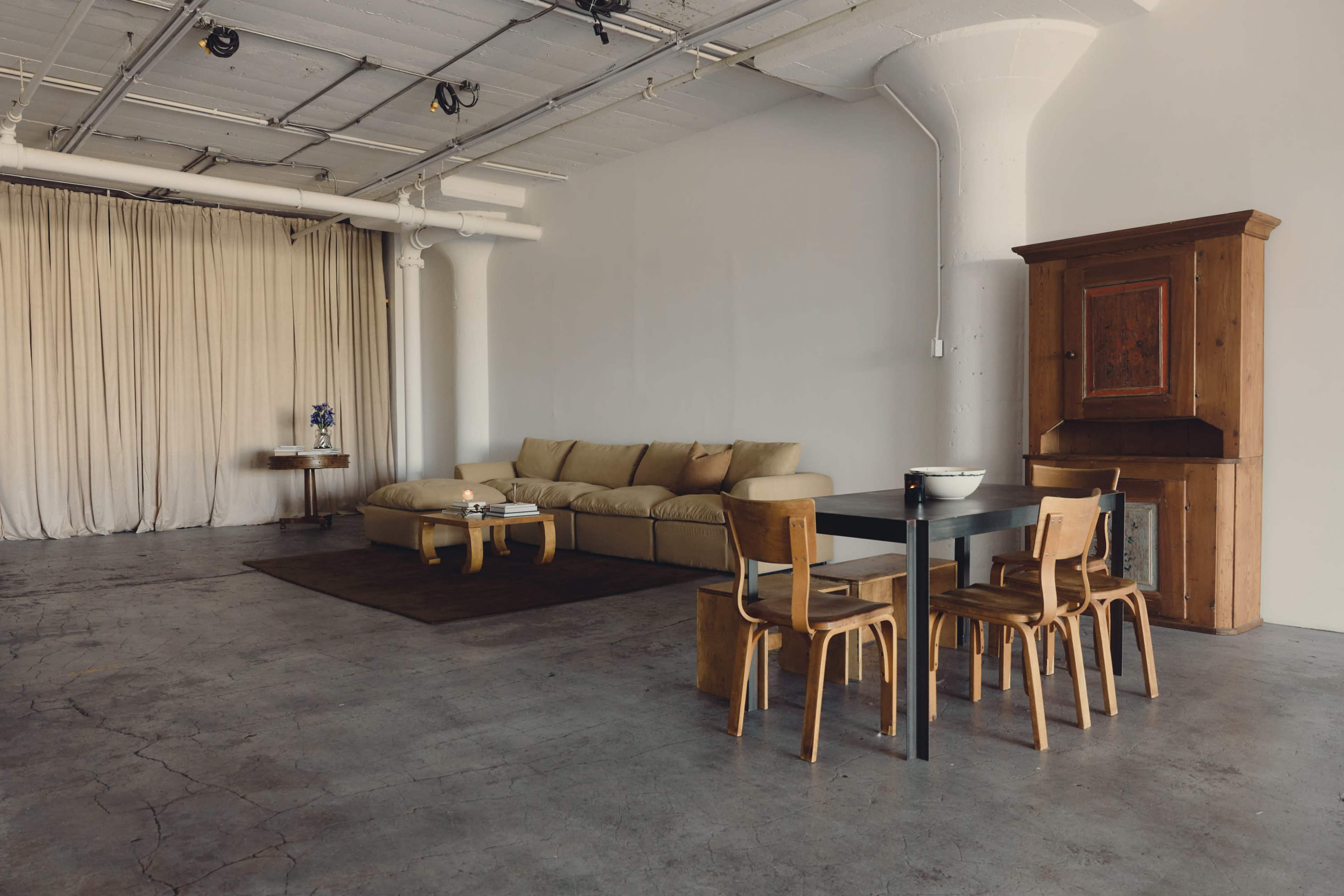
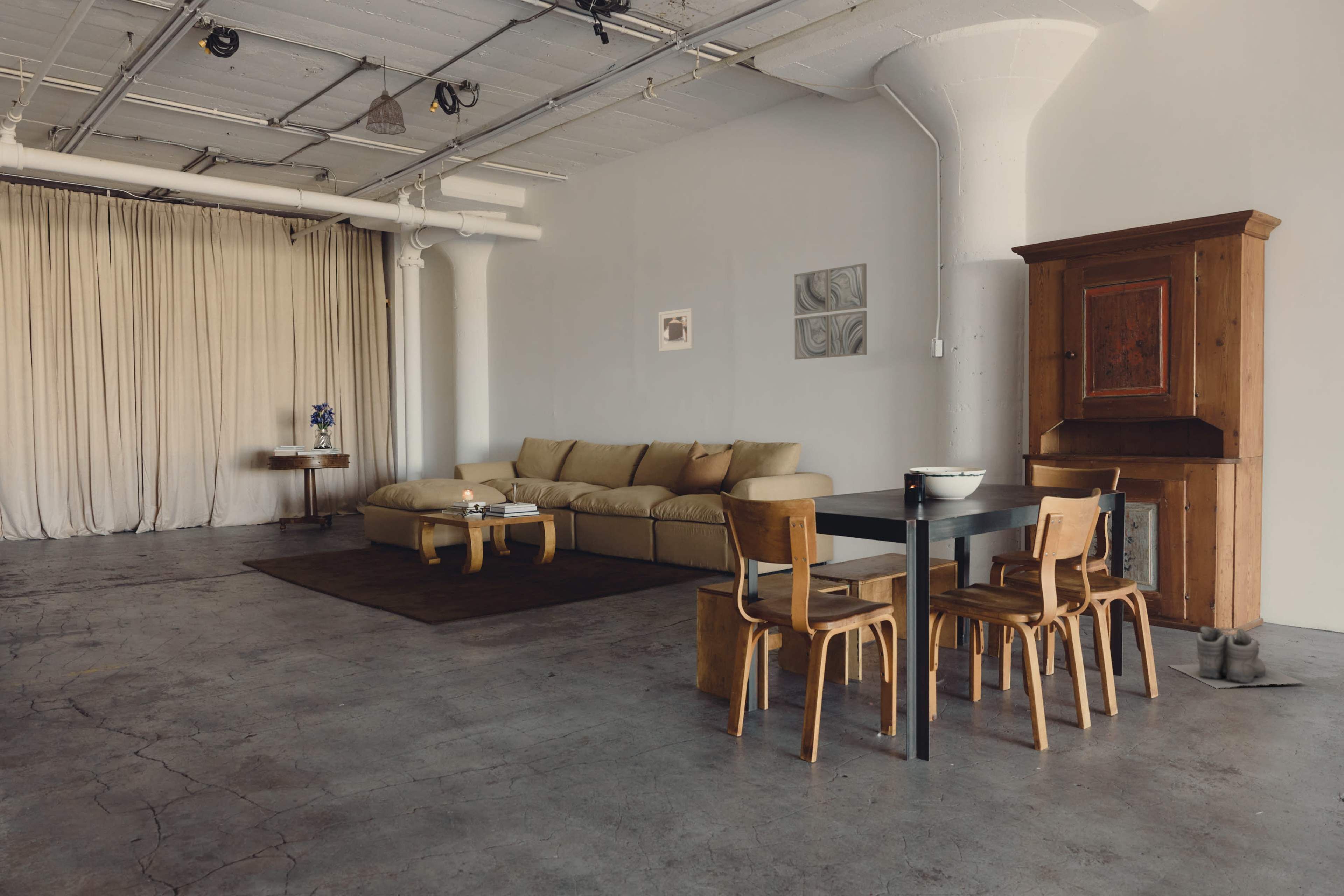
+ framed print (676, 330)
+ pendant lamp (385, 92)
+ wall art (830, 314)
+ boots (1234, 651)
